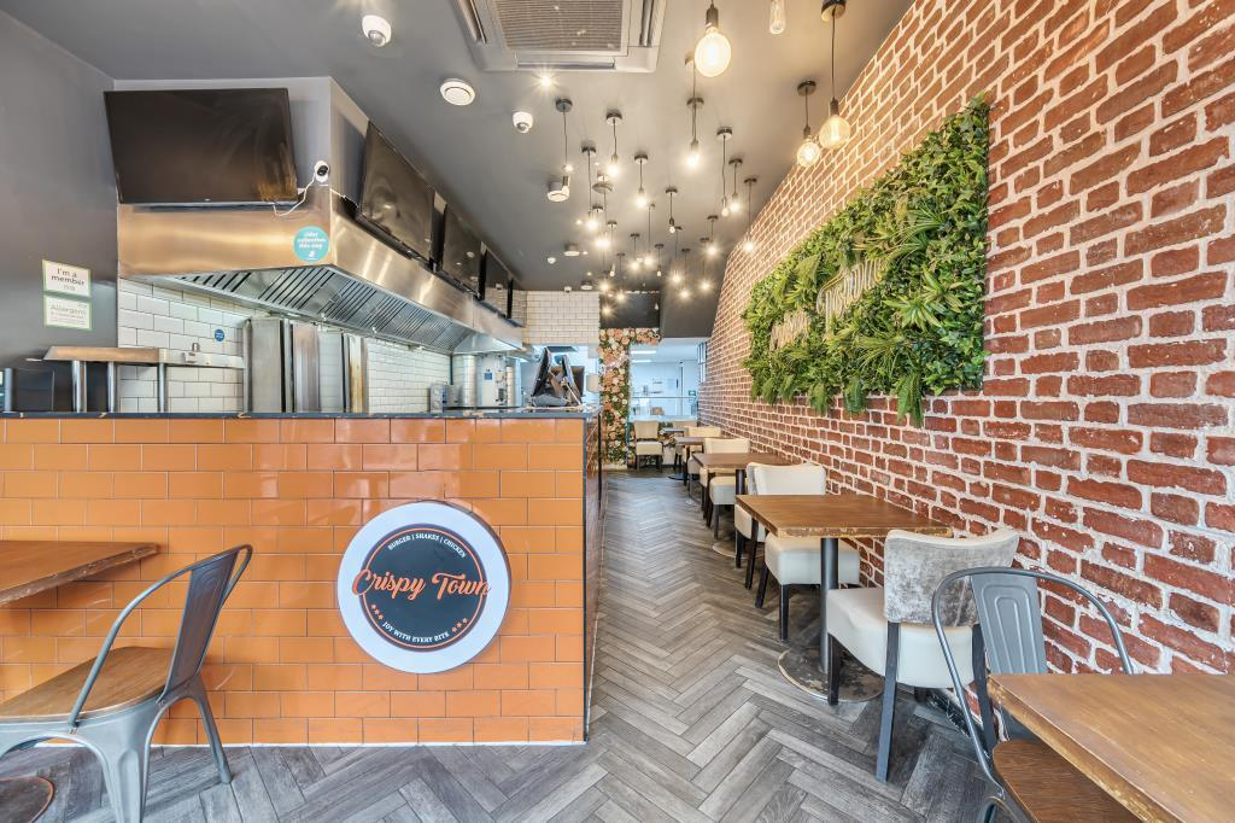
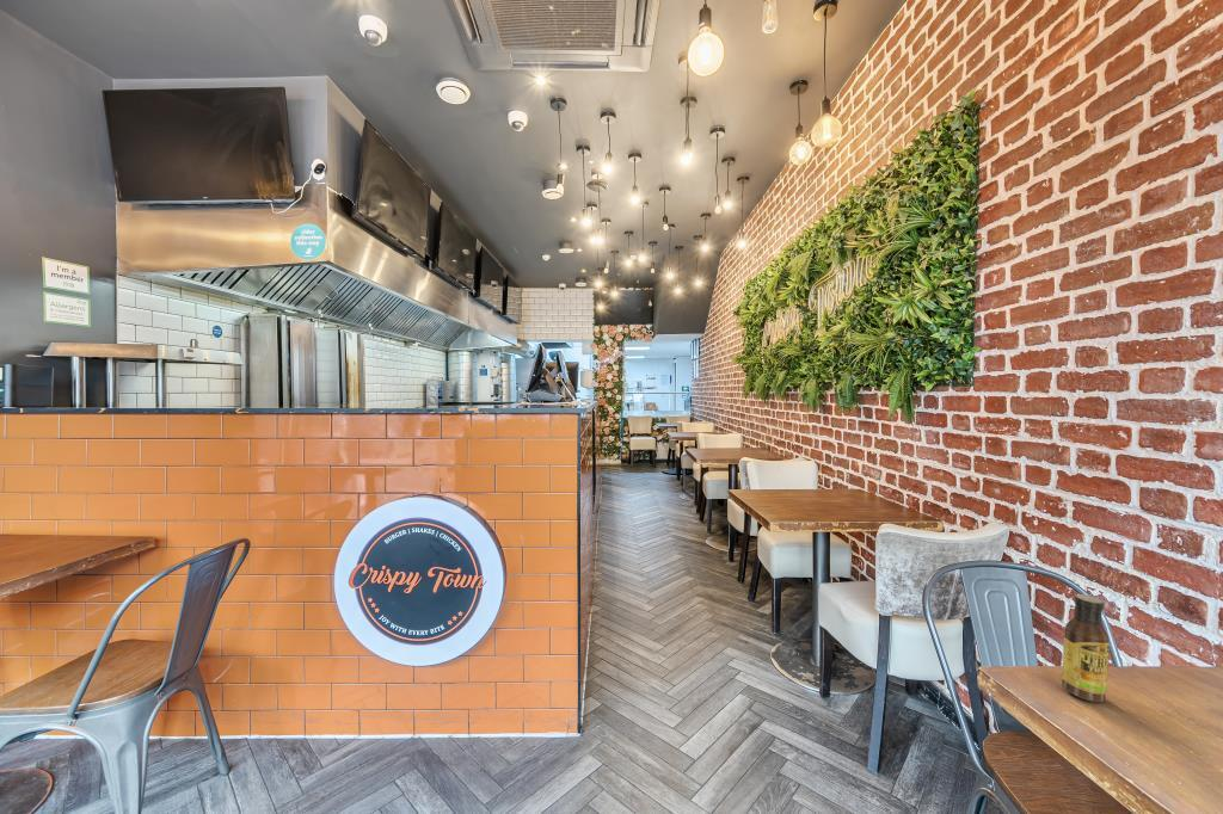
+ sauce bottle (1084, 646)
